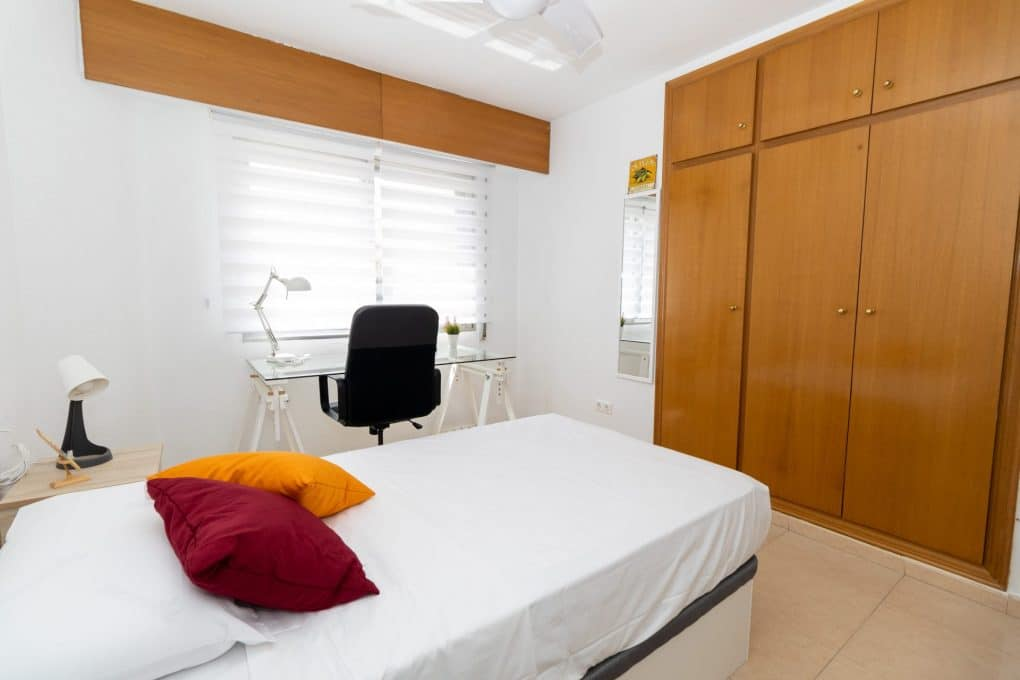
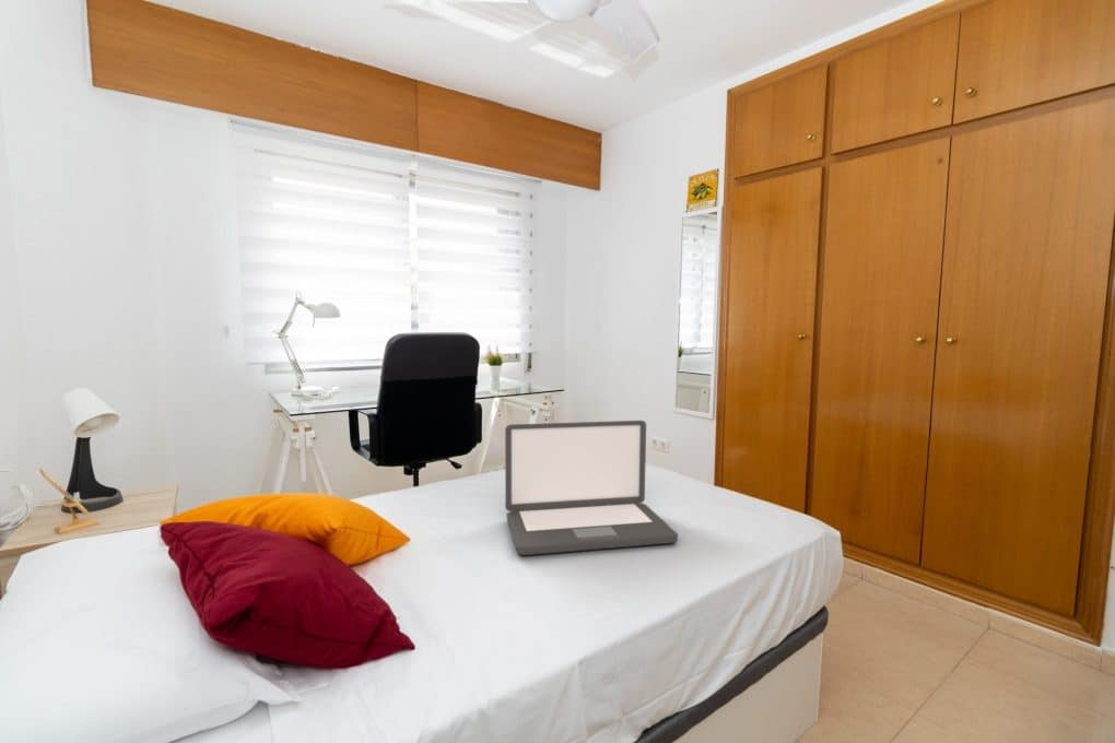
+ laptop (588, 481)
